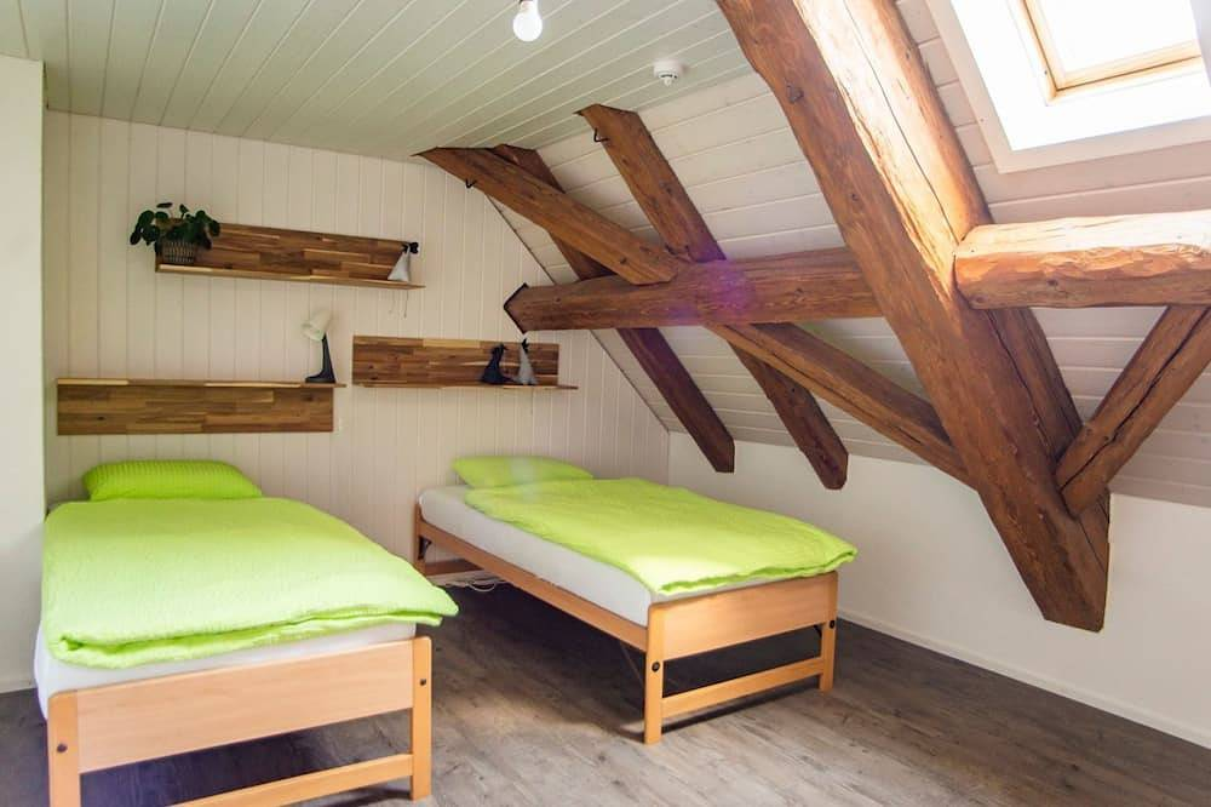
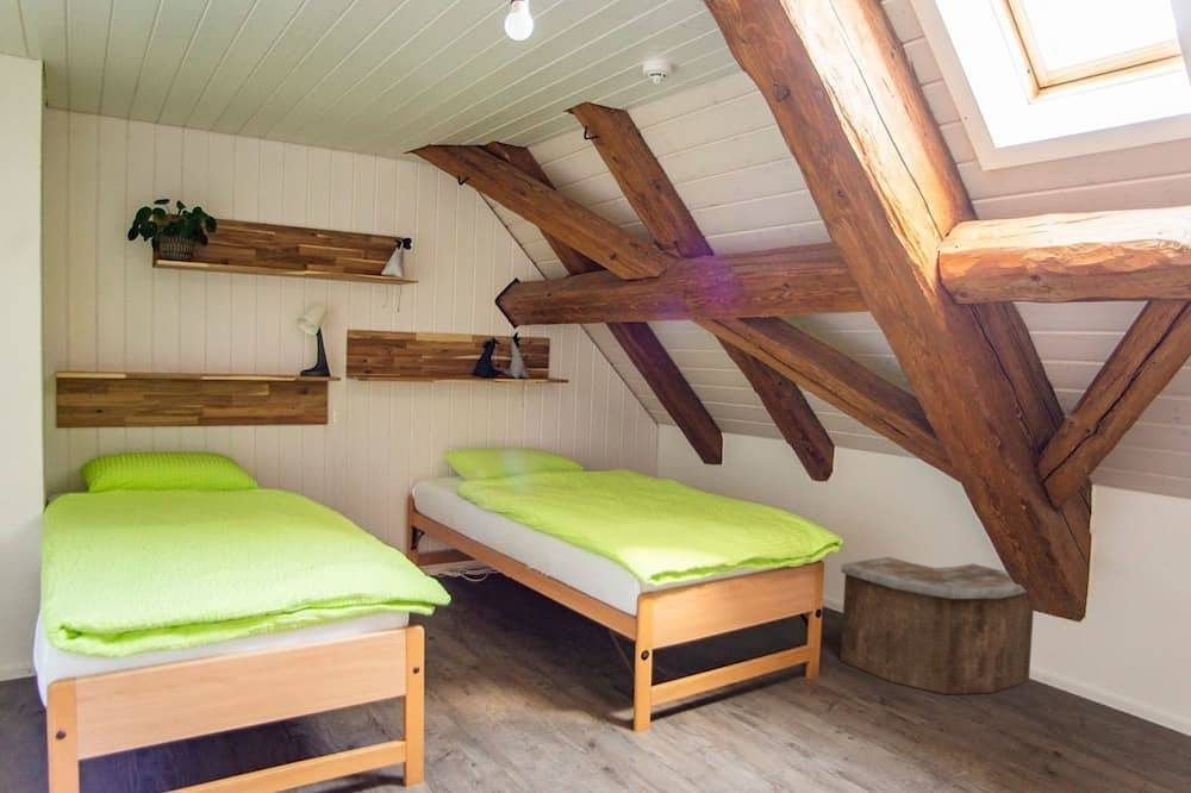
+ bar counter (936, 622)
